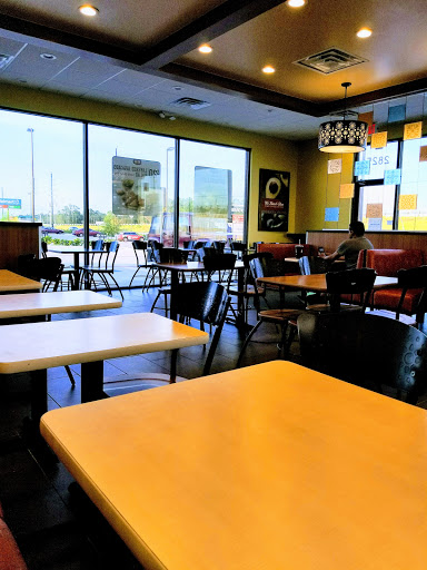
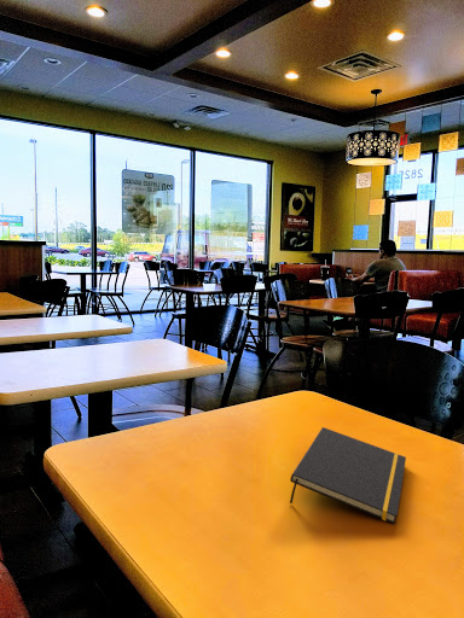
+ notepad (353, 468)
